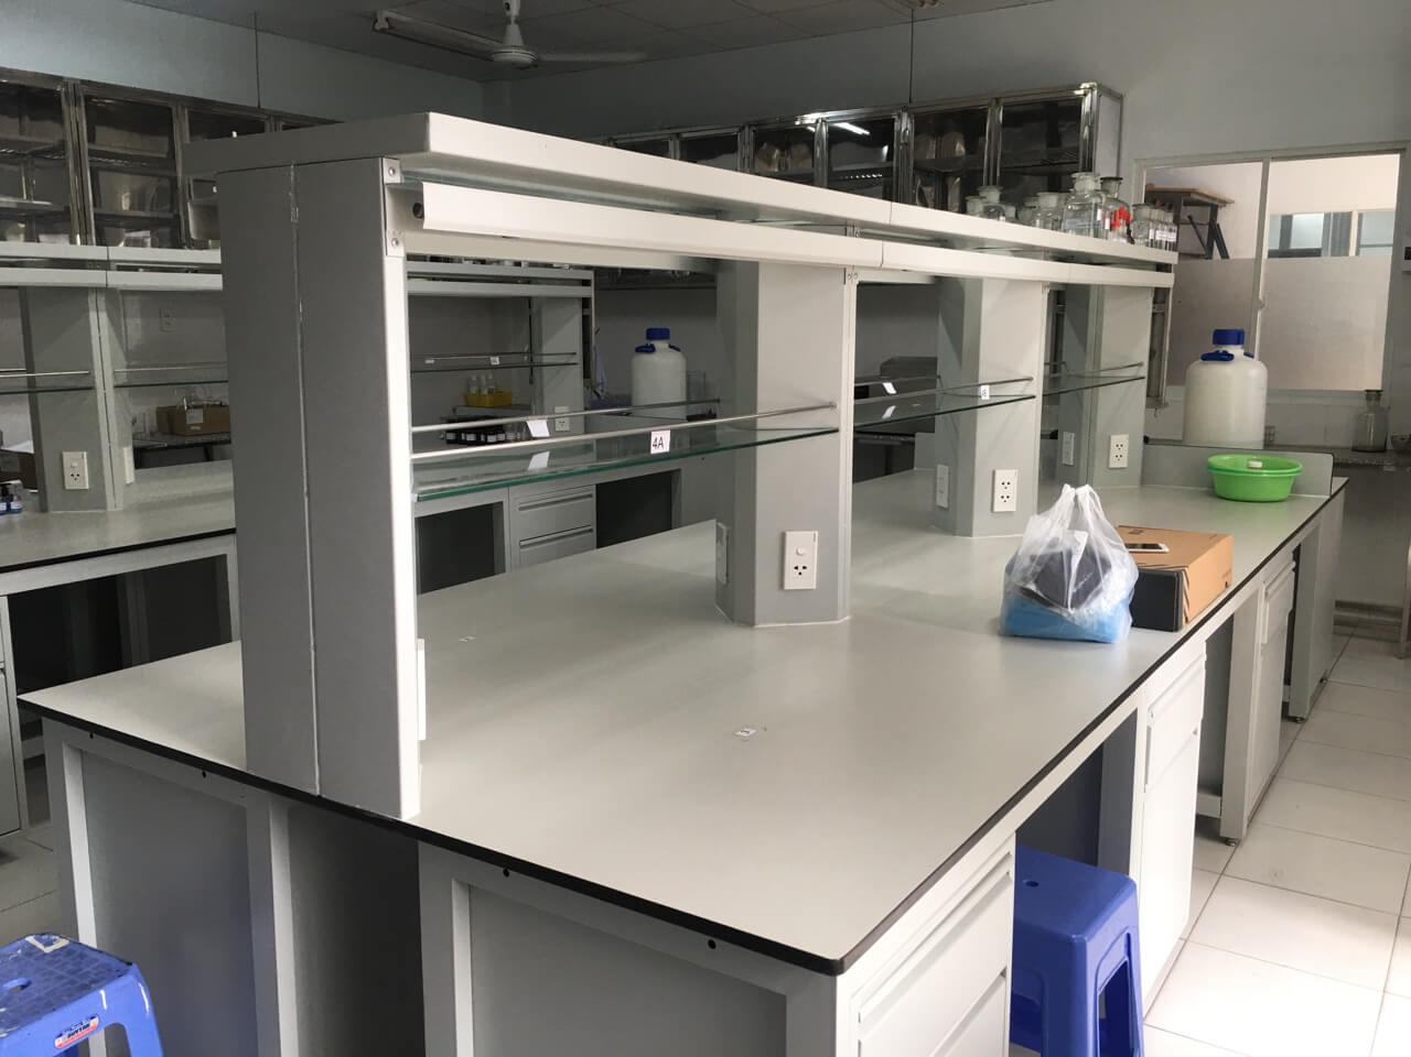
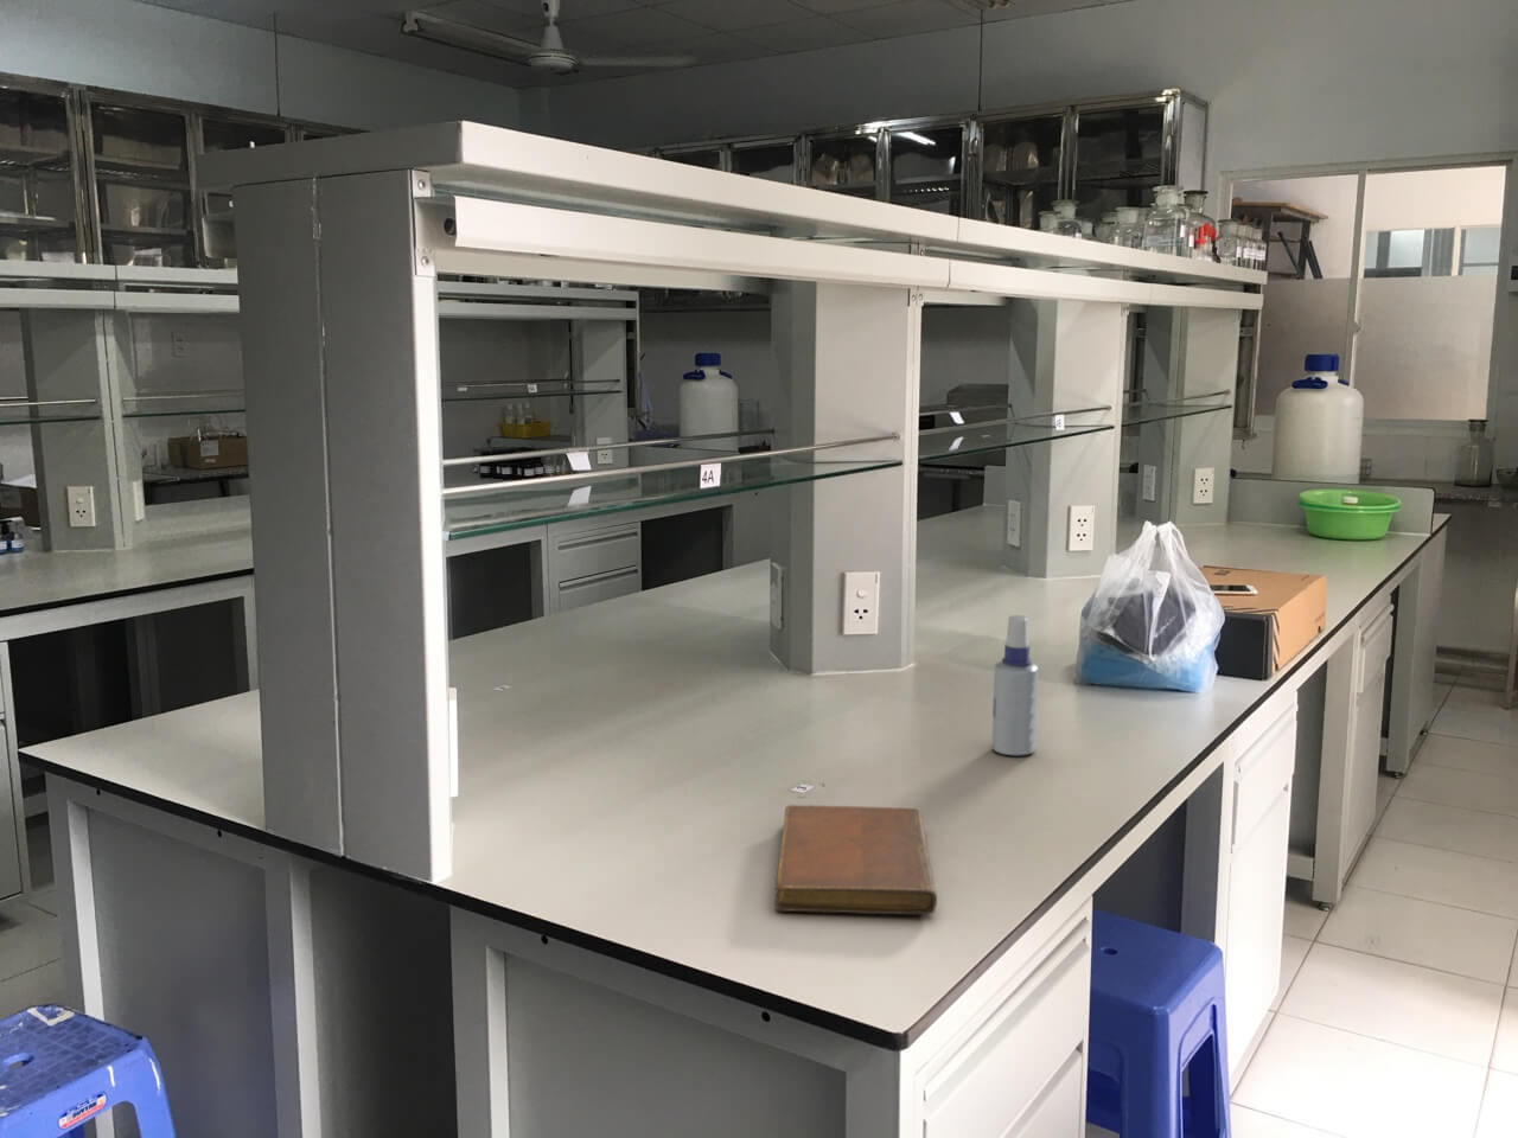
+ spray bottle (1015, 683)
+ notebook (853, 855)
